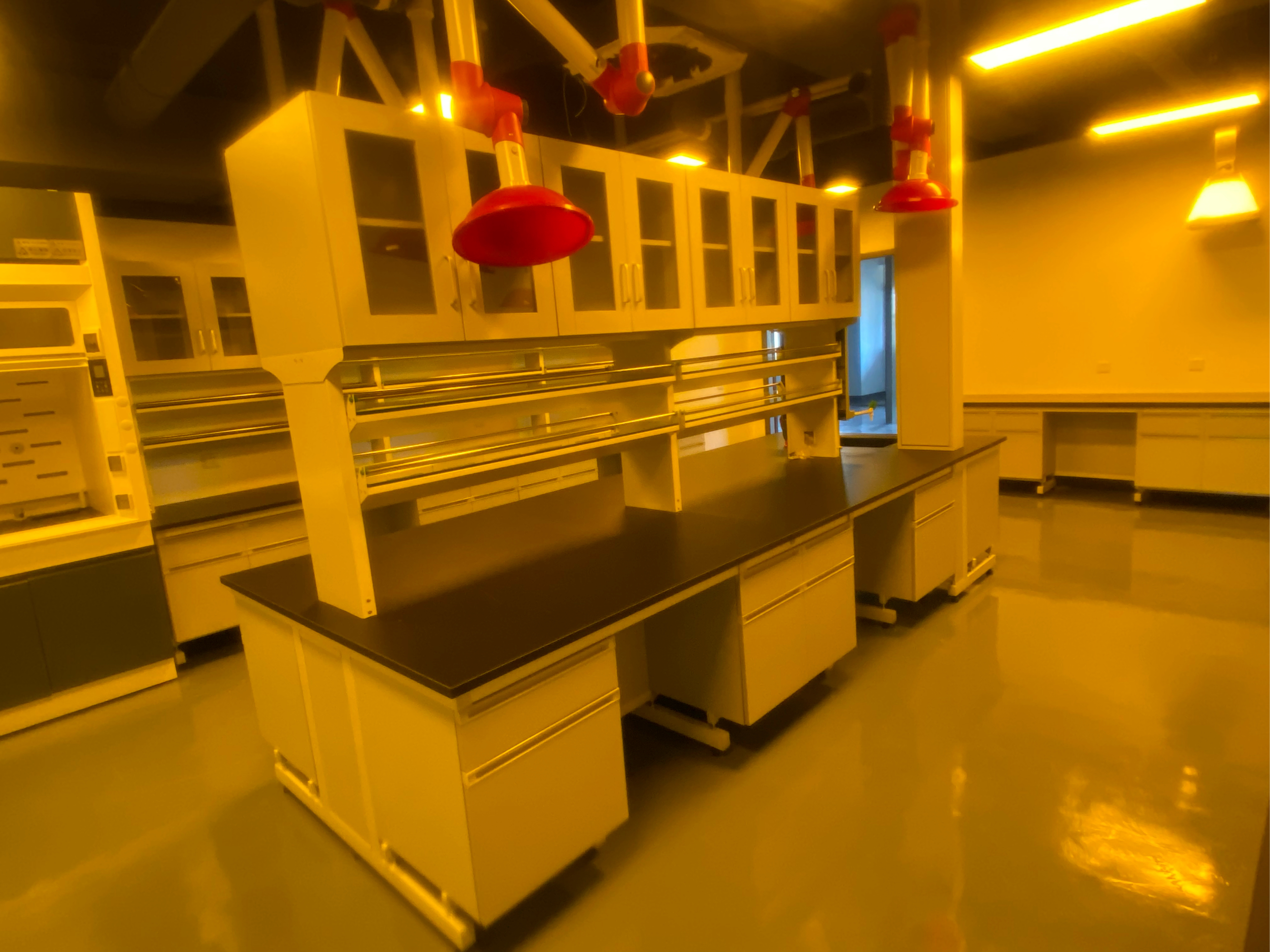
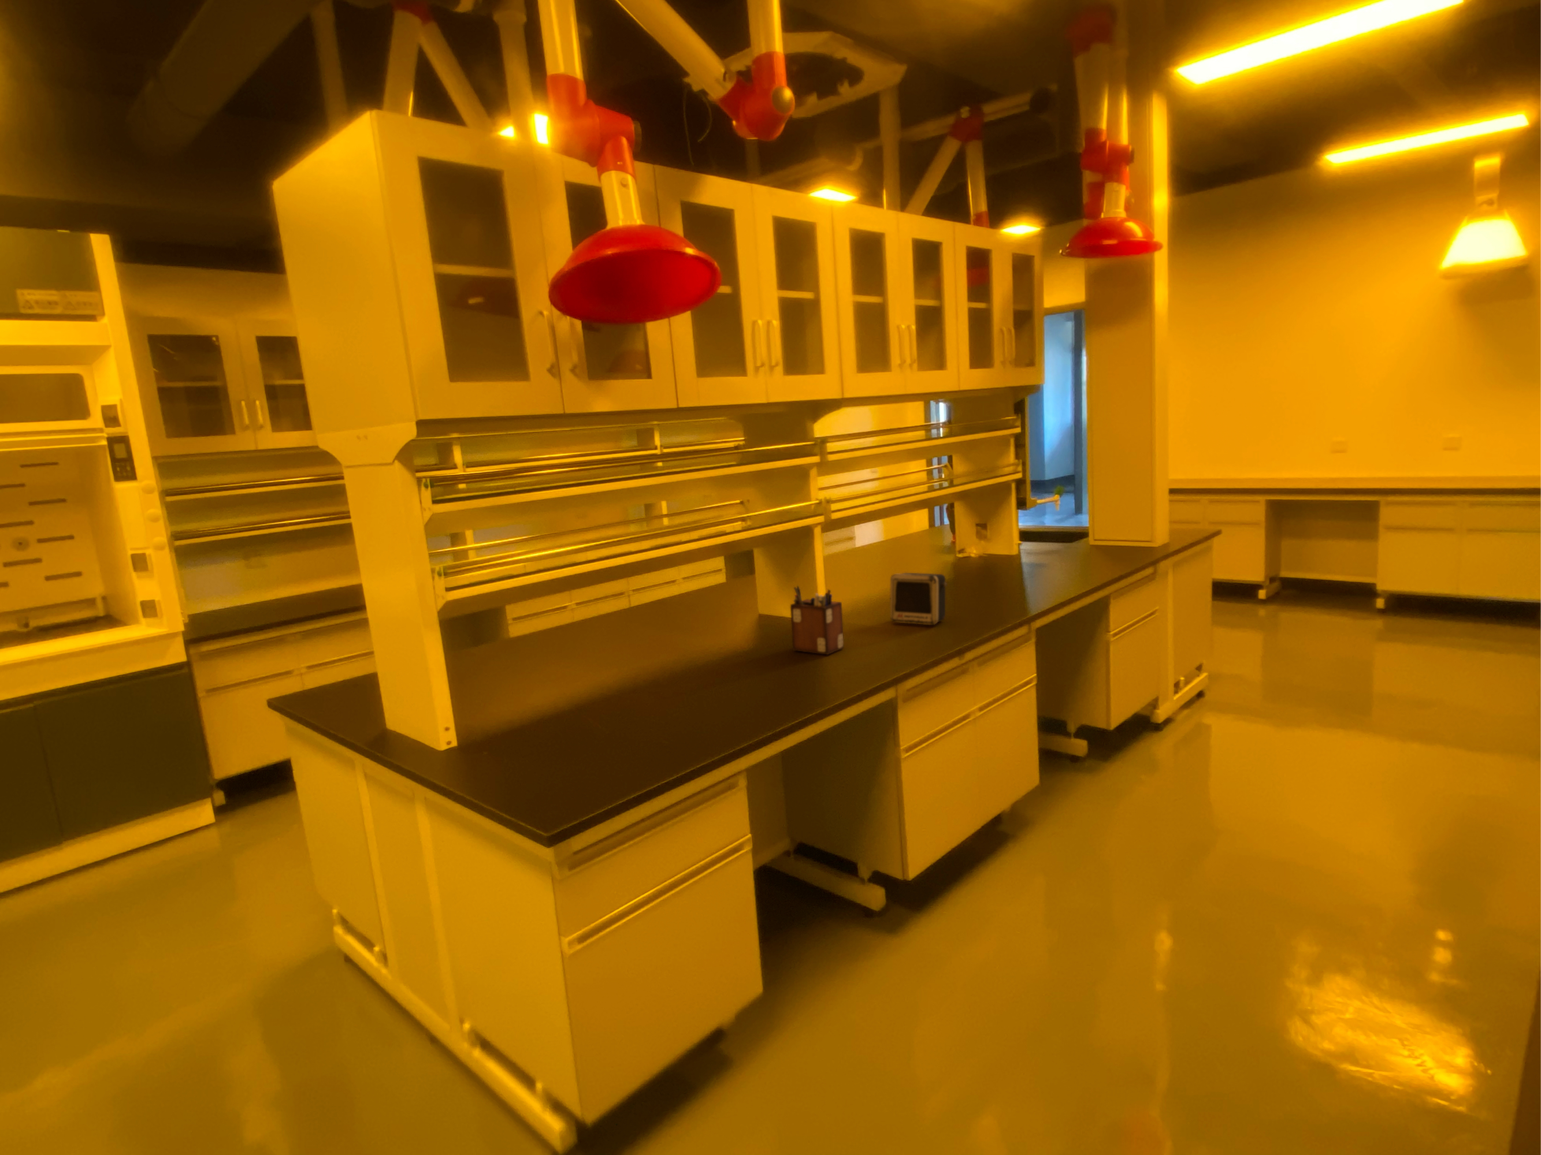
+ speaker (920, 597)
+ desk organizer (817, 618)
